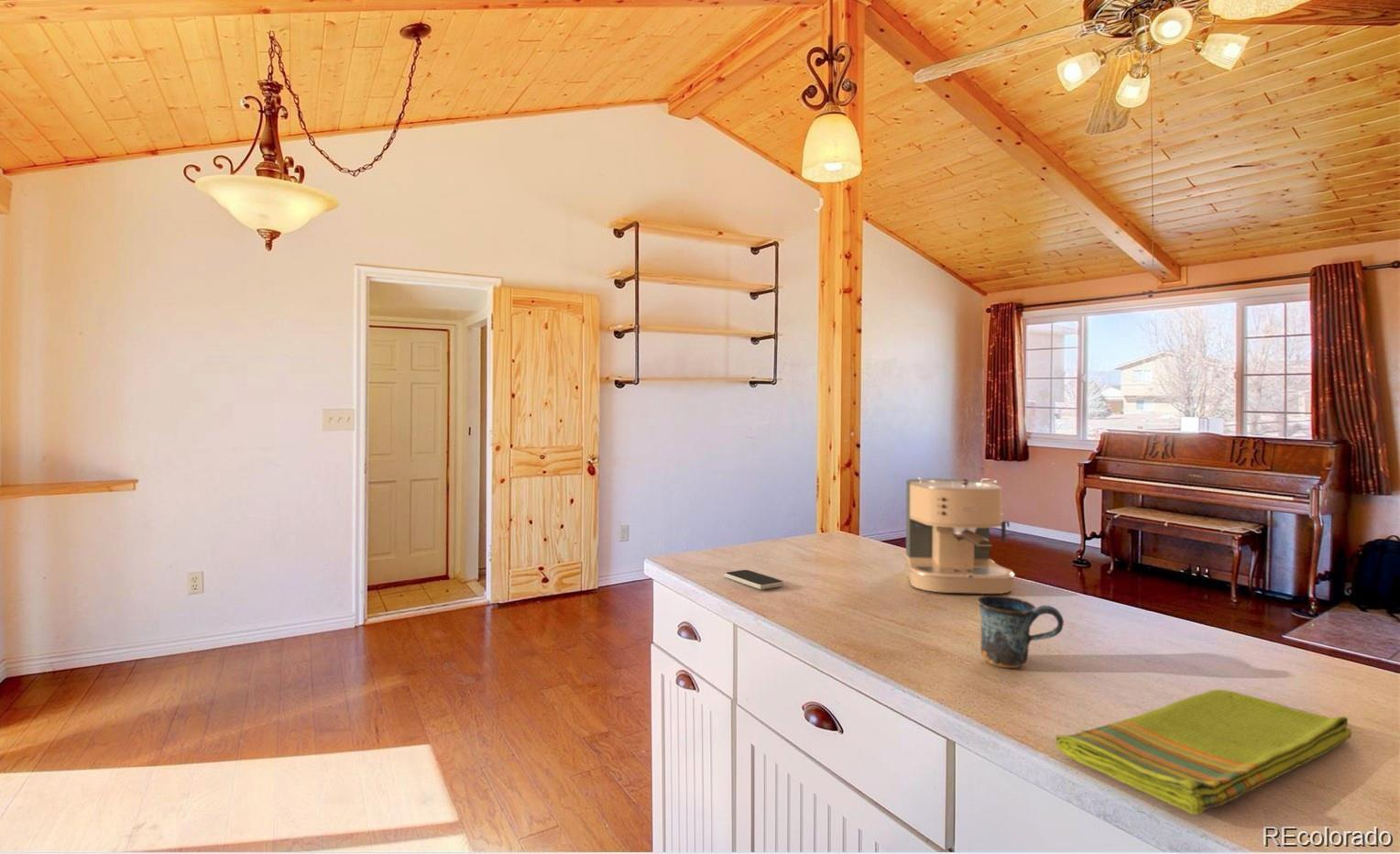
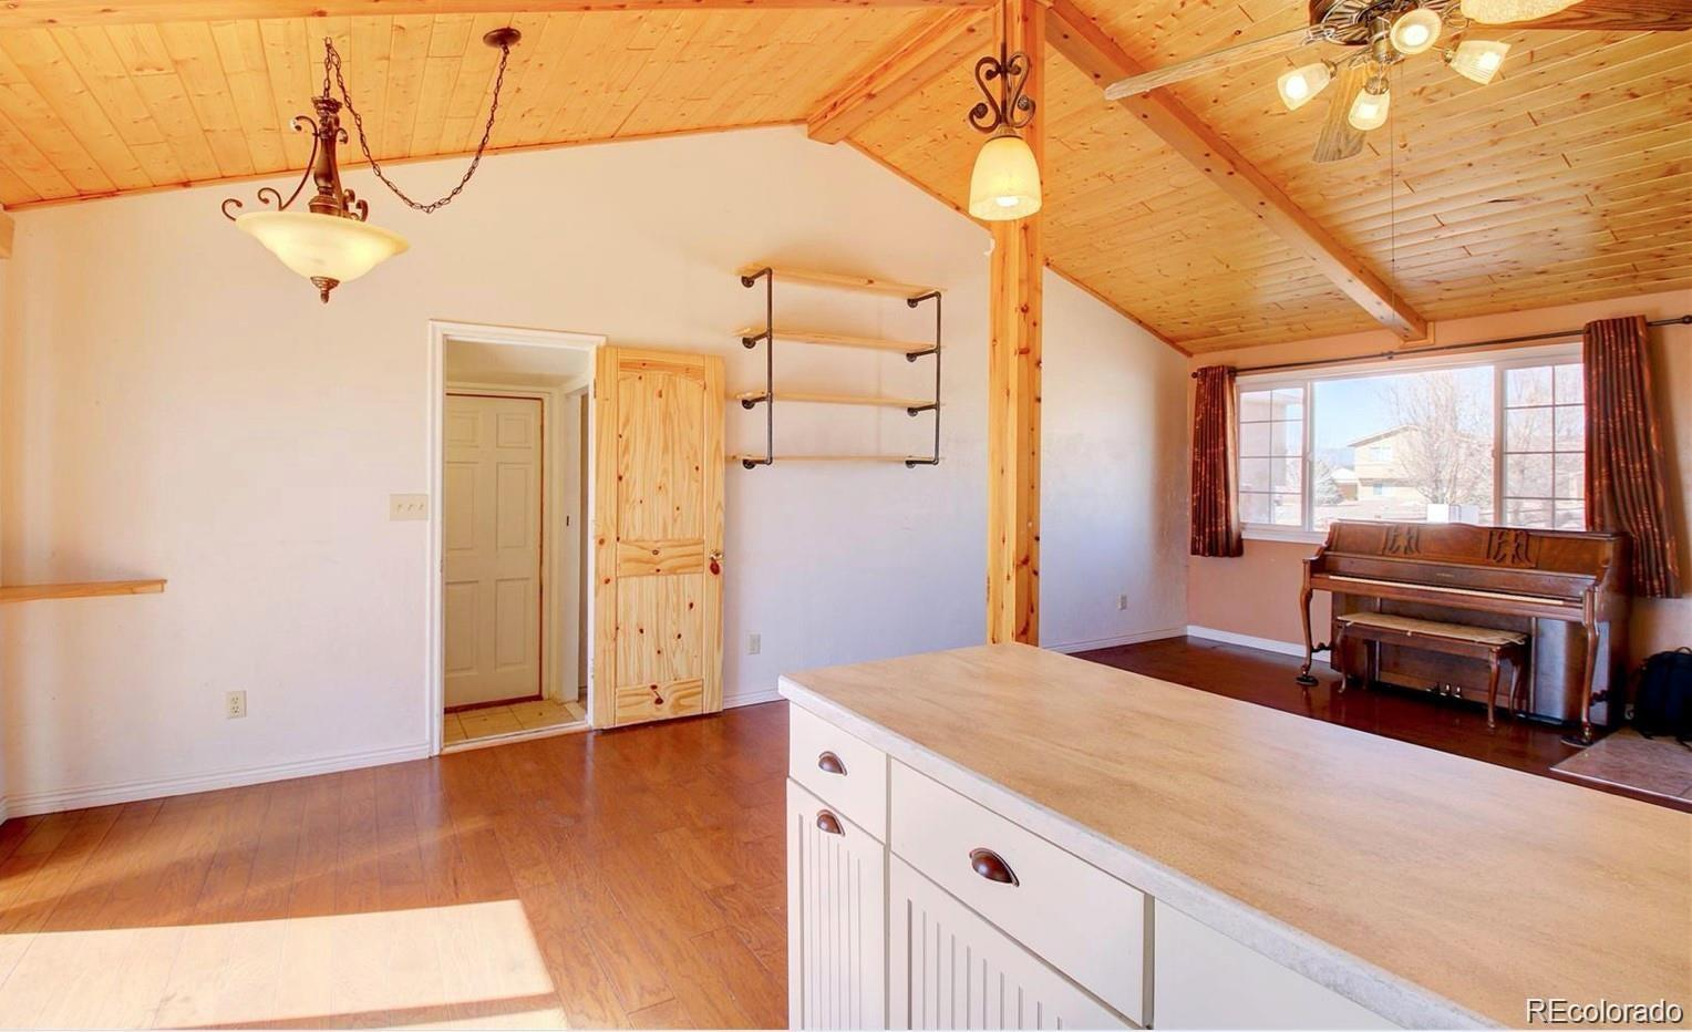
- coffee maker (957, 530)
- mug (1014, 634)
- smartphone (753, 579)
- dish towel (1206, 734)
